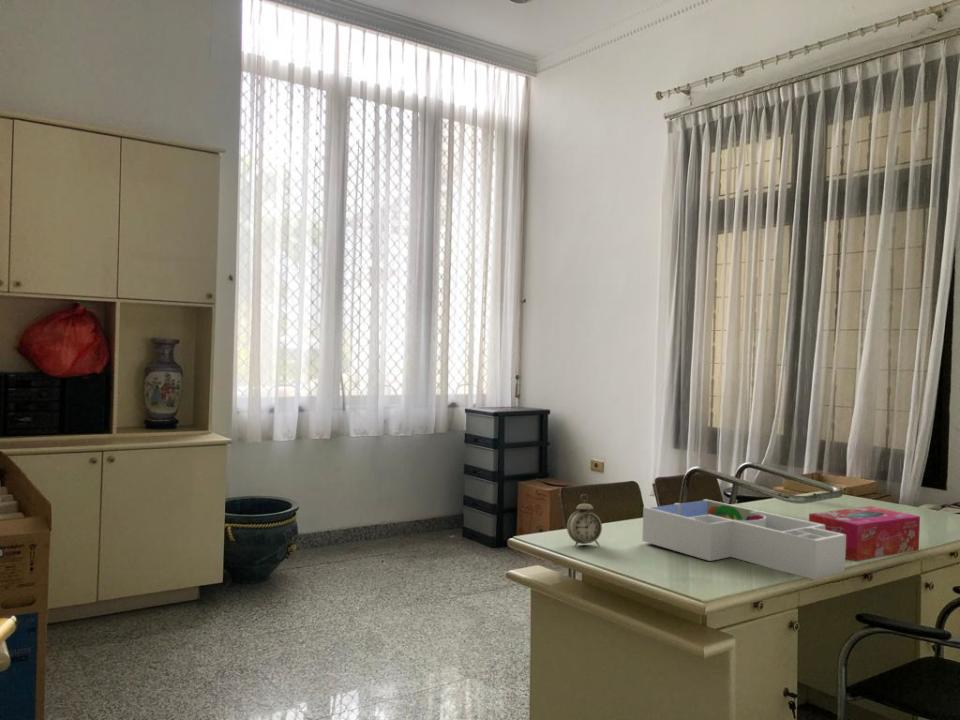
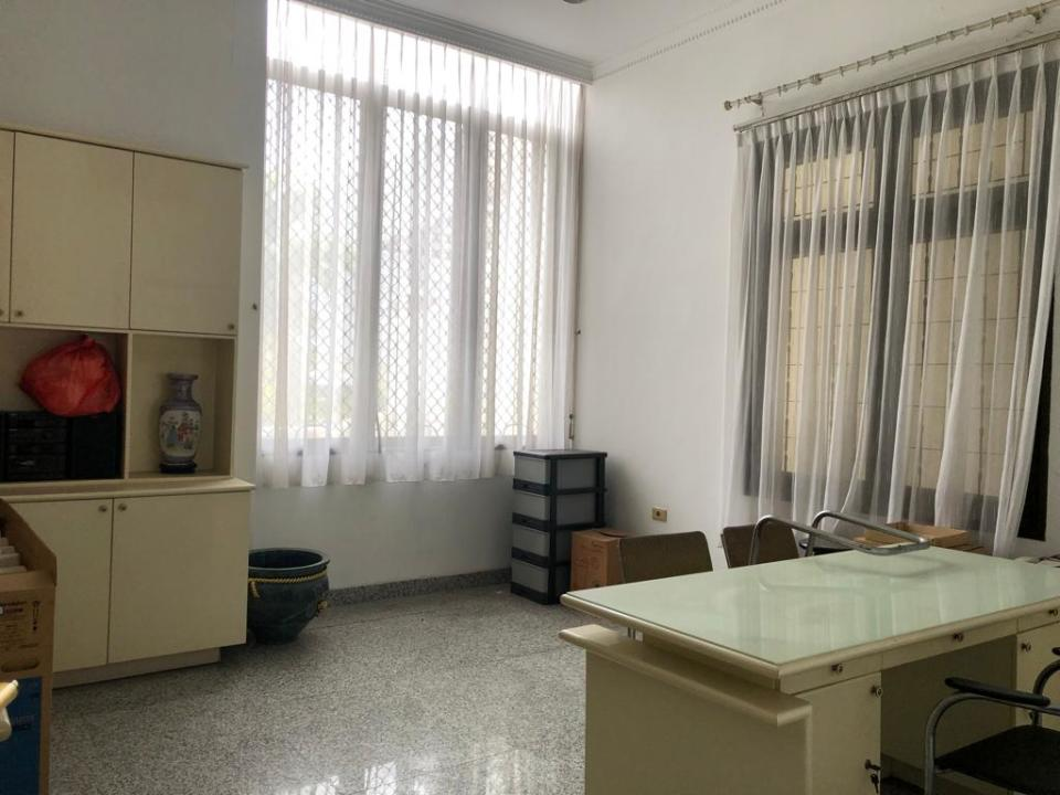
- alarm clock (585, 519)
- desk organizer (744, 536)
- tissue box (864, 532)
